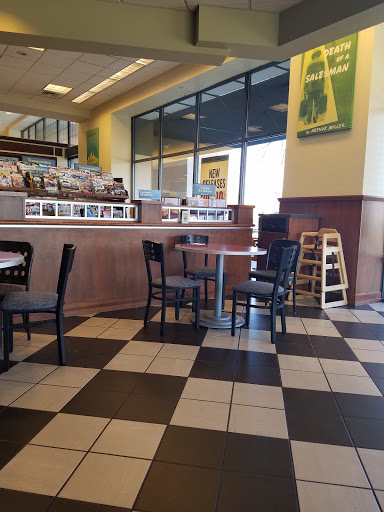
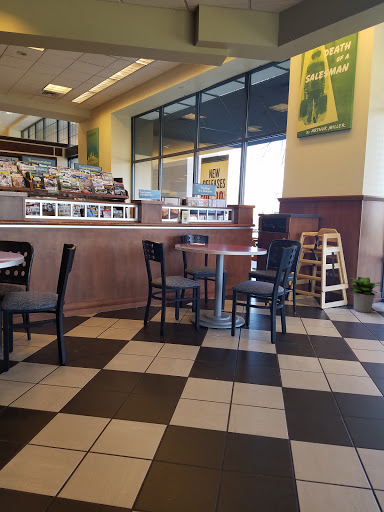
+ potted plant (363, 294)
